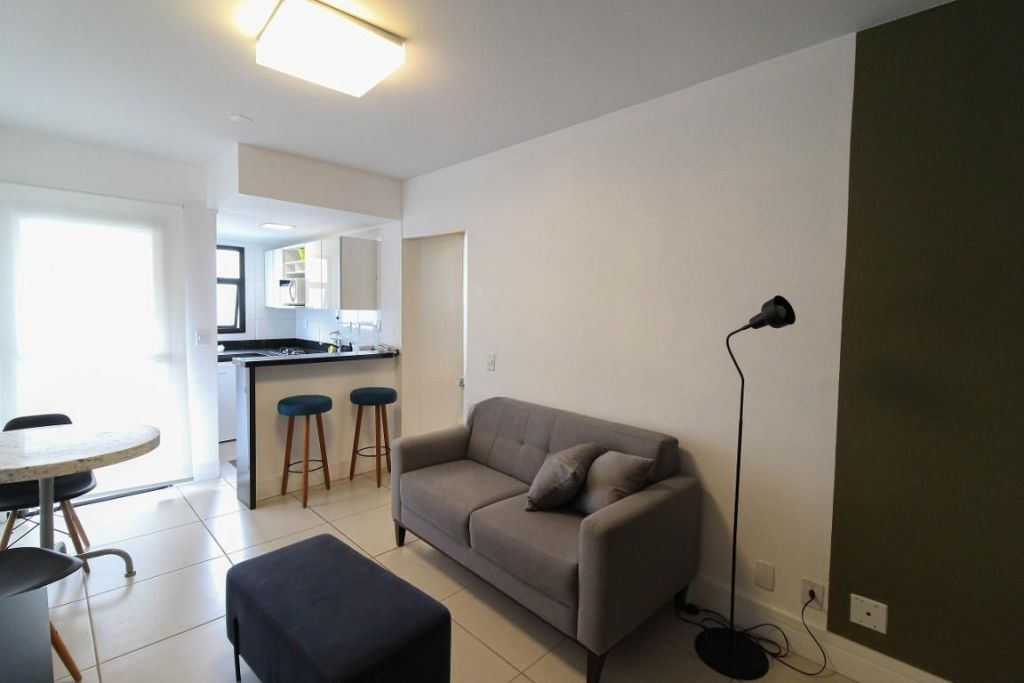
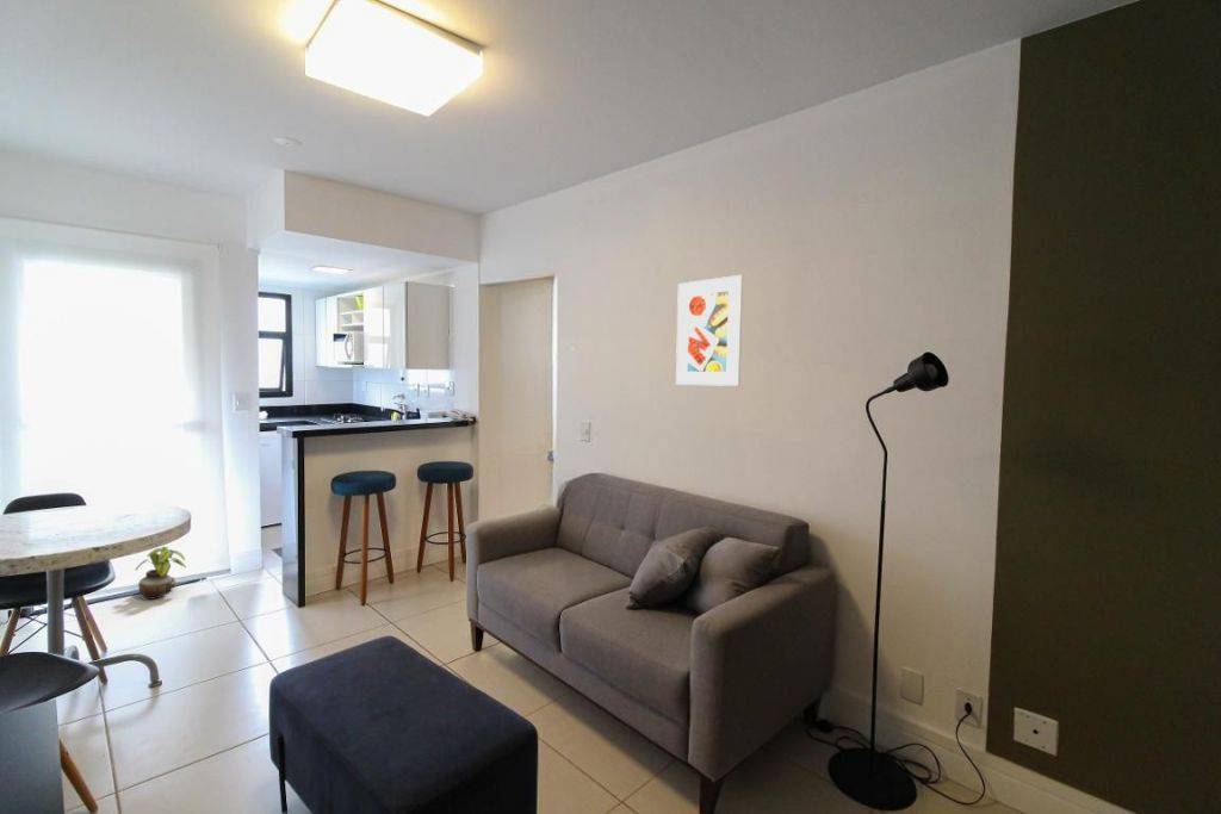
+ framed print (707, 333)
+ potted plant (160, 568)
